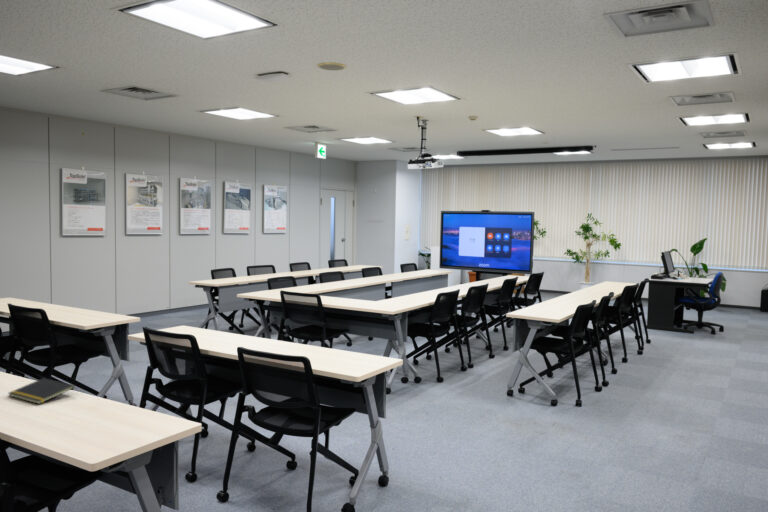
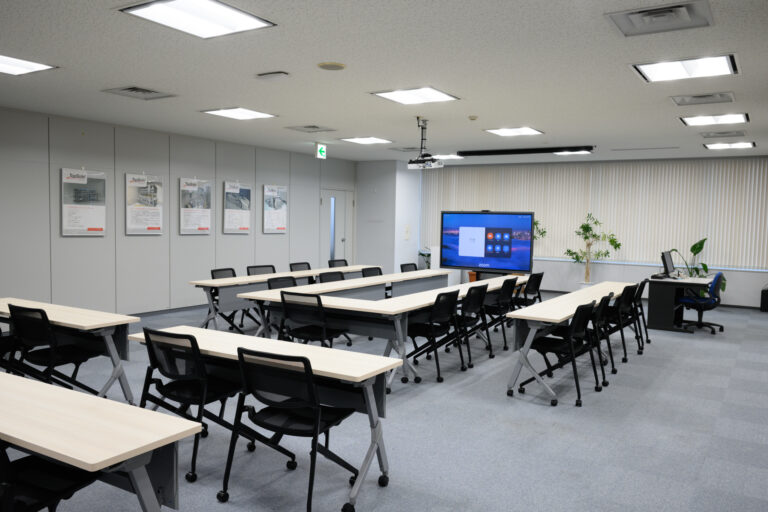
- notepad (41, 390)
